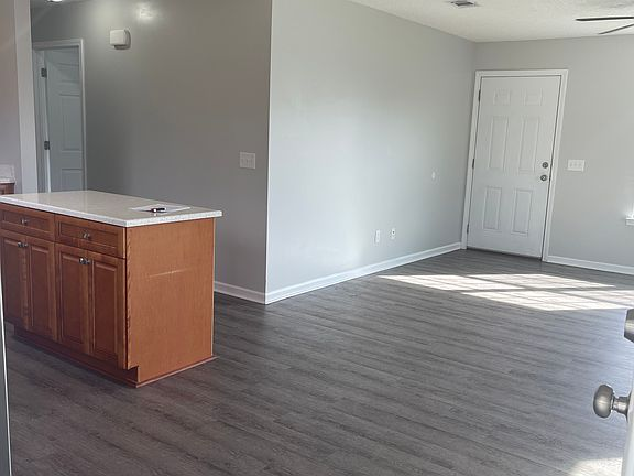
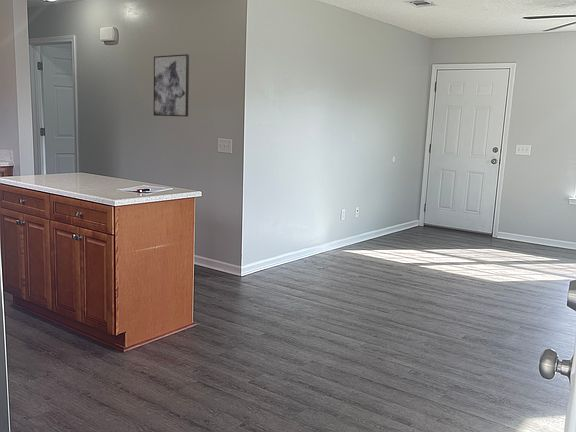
+ wall art (170, 86)
